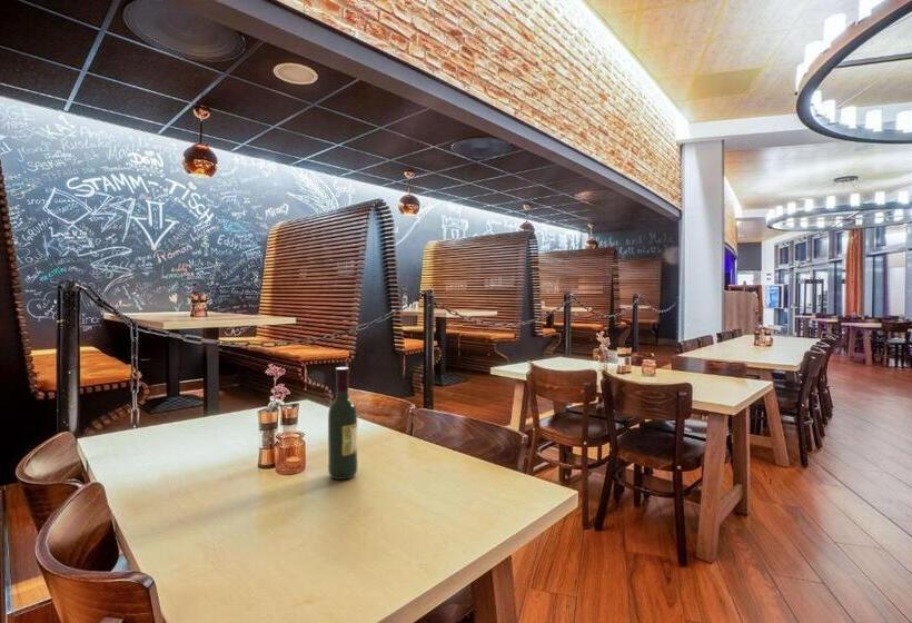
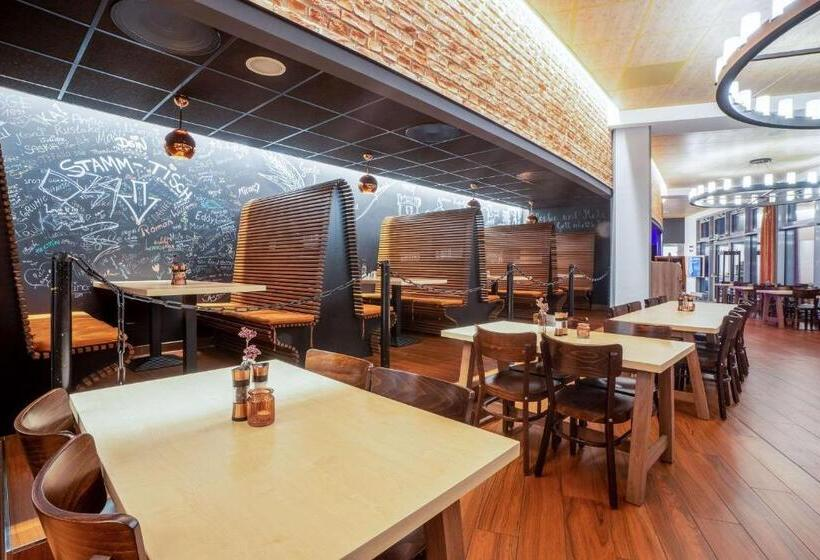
- wine bottle (343, 422)
